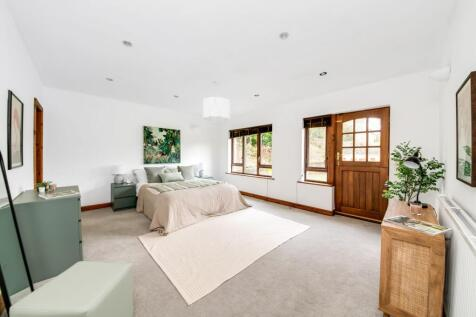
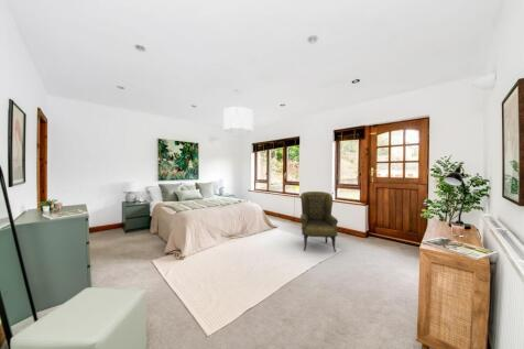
+ armchair (317, 219)
